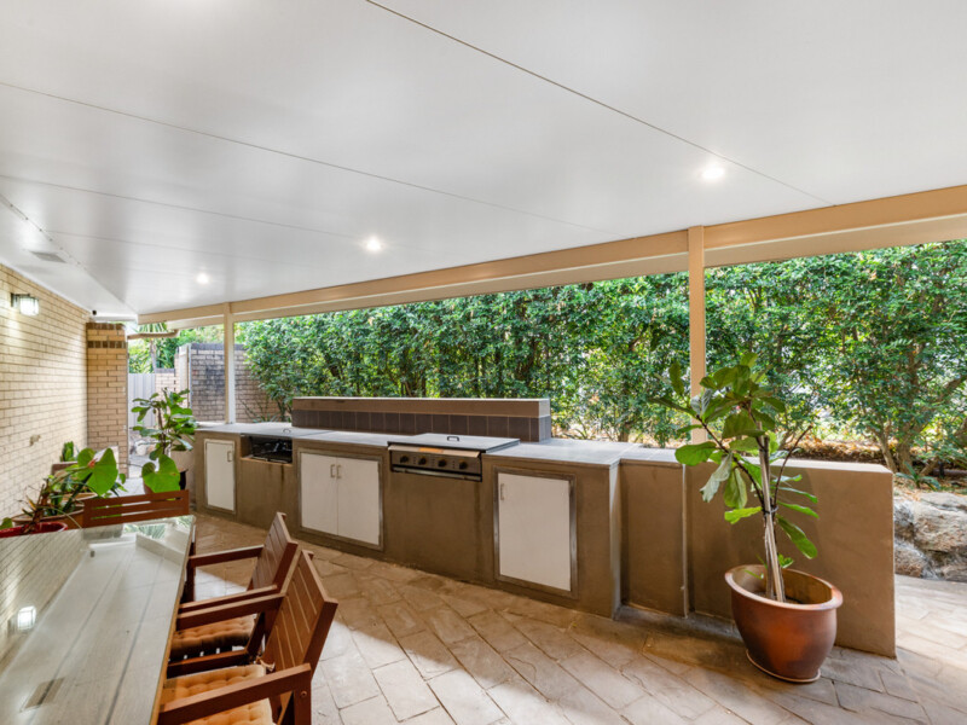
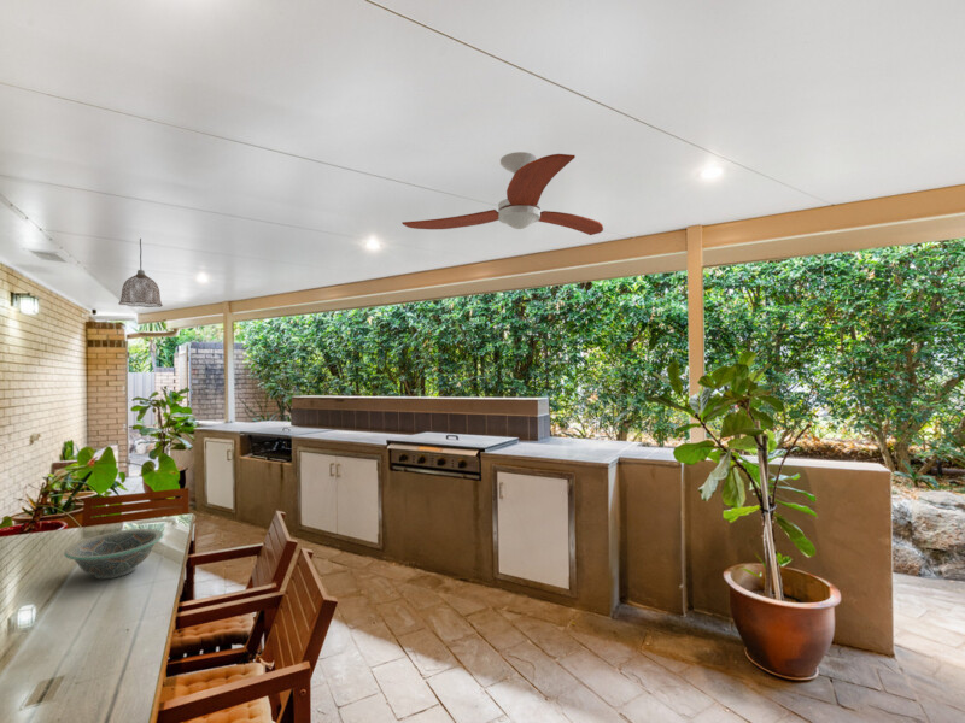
+ pendant lamp (140, 271)
+ decorative bowl (116, 557)
+ ceiling fan (507, 189)
